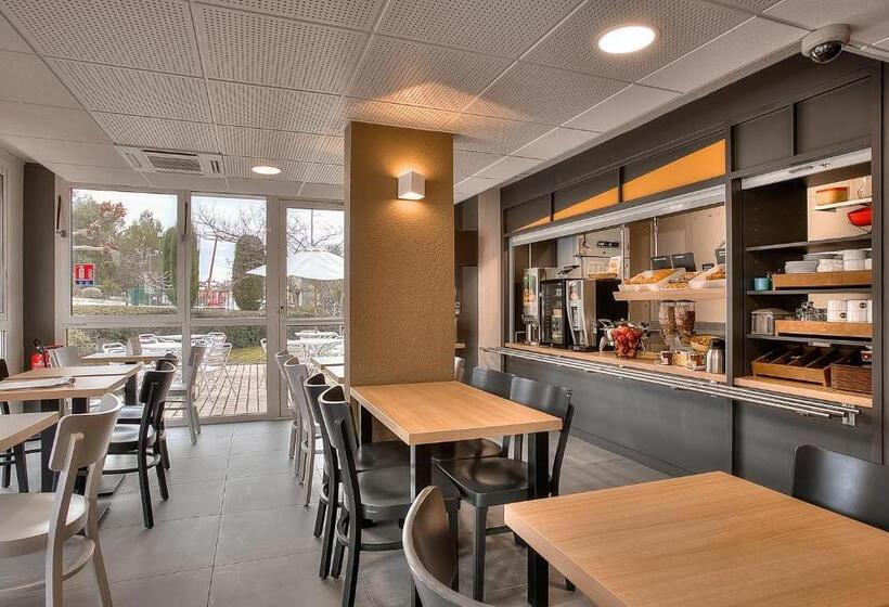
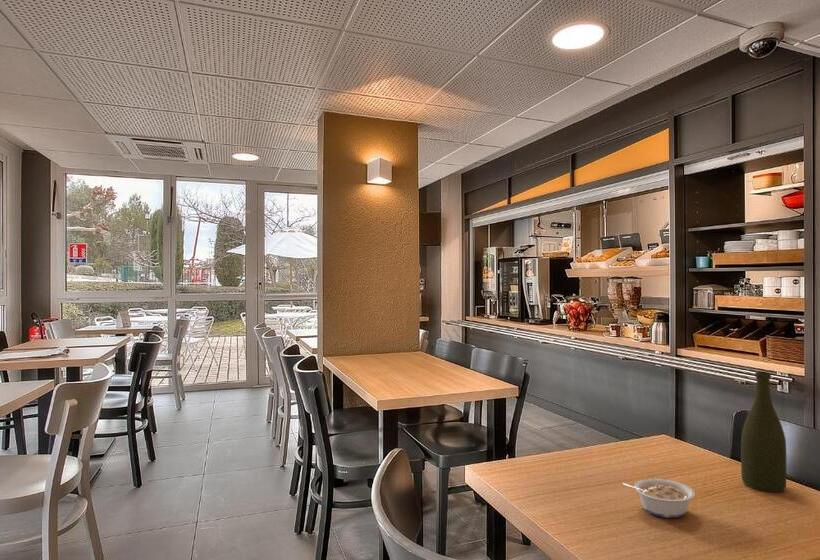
+ legume (662, 497)
+ bottle (763, 429)
